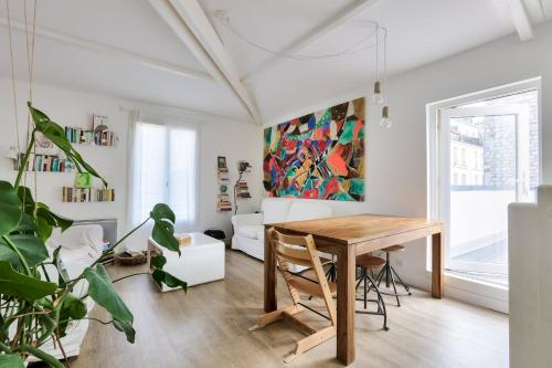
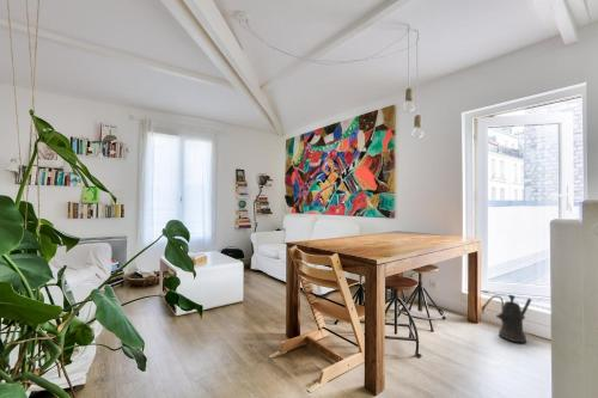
+ watering can (506, 316)
